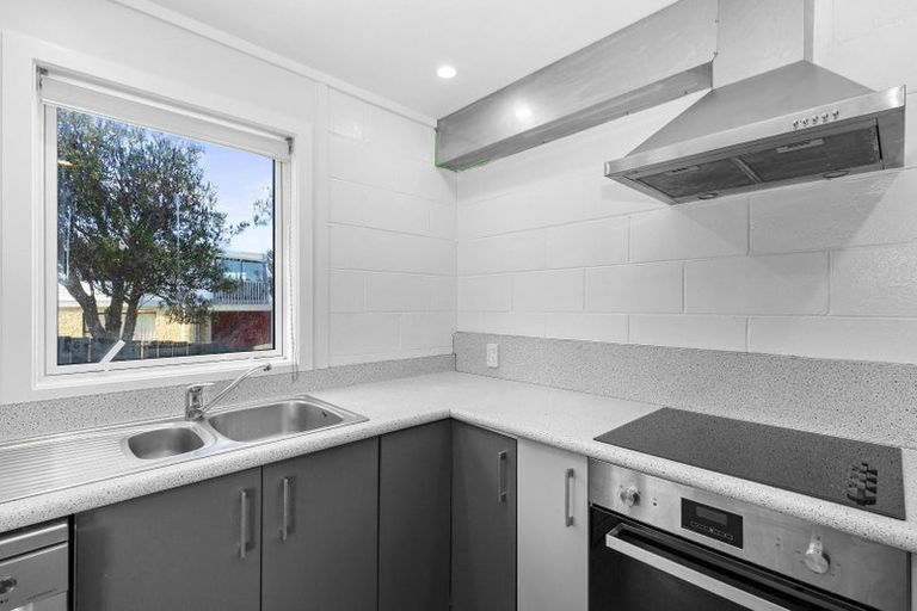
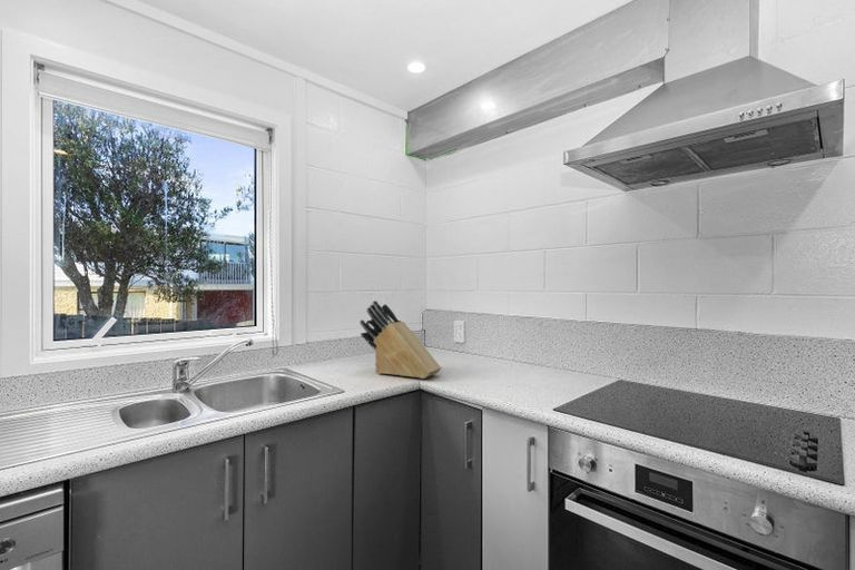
+ knife block (399, 336)
